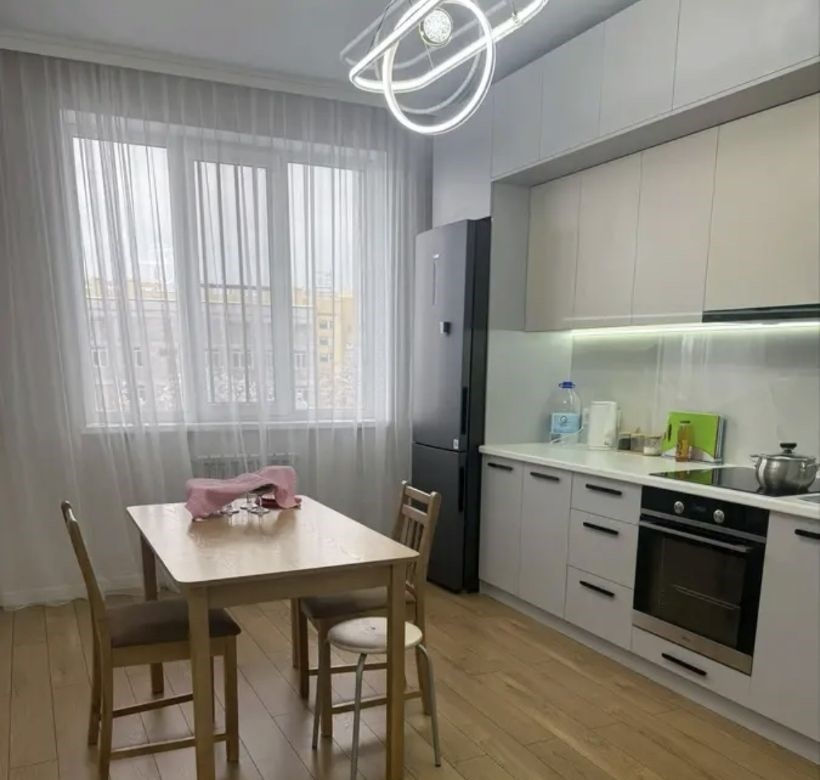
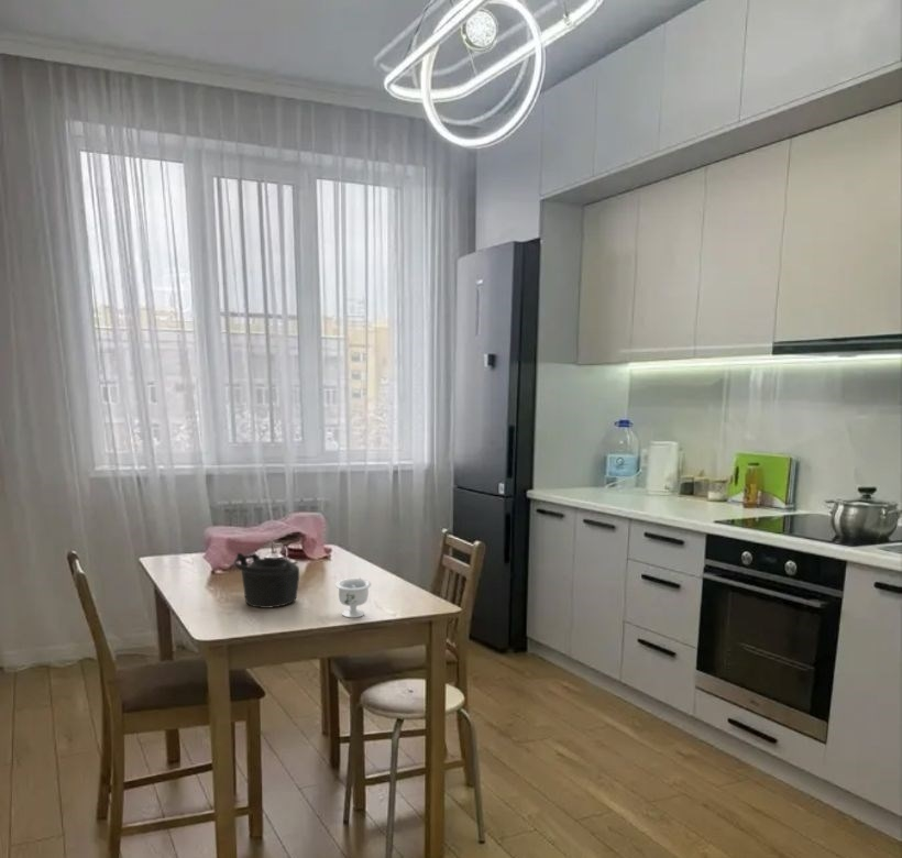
+ teapot (265, 578)
+ teacup (354, 596)
